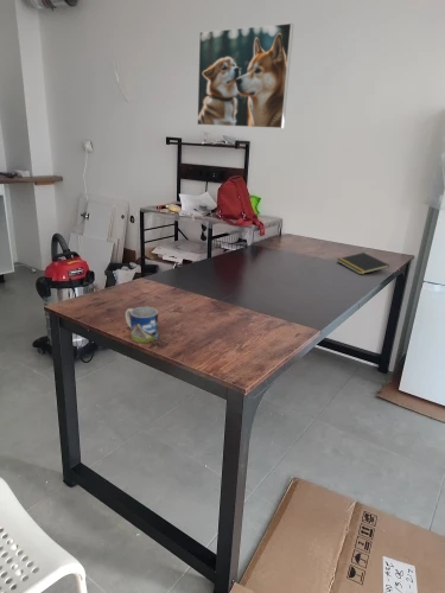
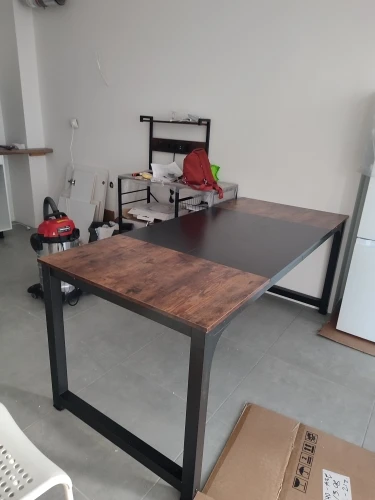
- notepad (362, 262)
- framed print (240, 78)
- mug (140, 323)
